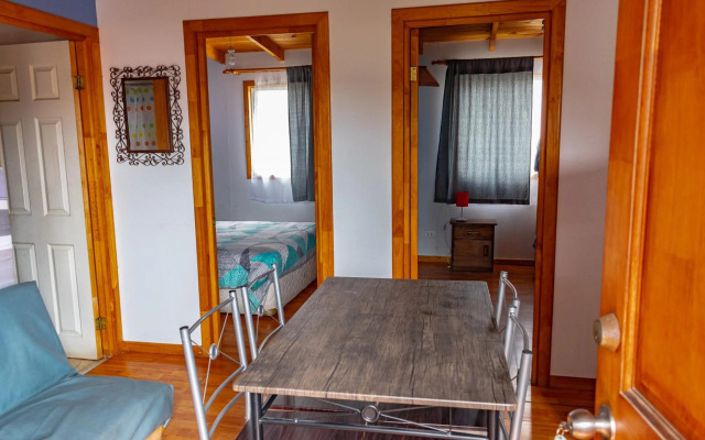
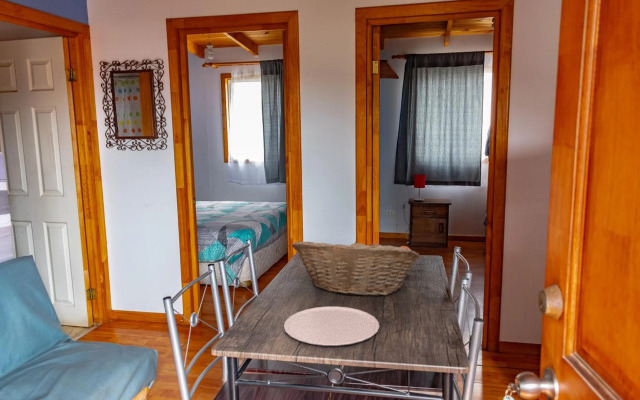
+ fruit basket (354, 260)
+ plate (331, 325)
